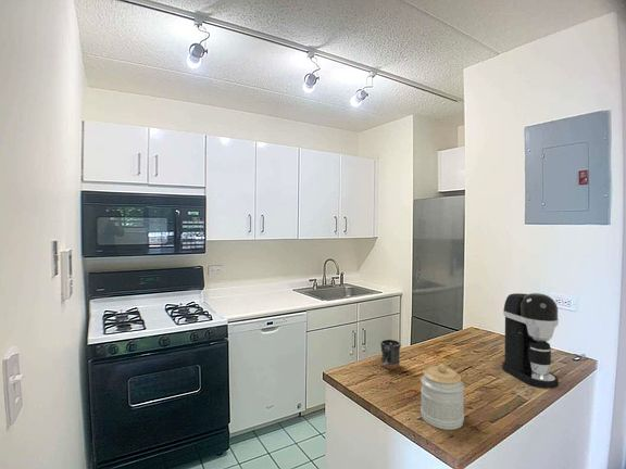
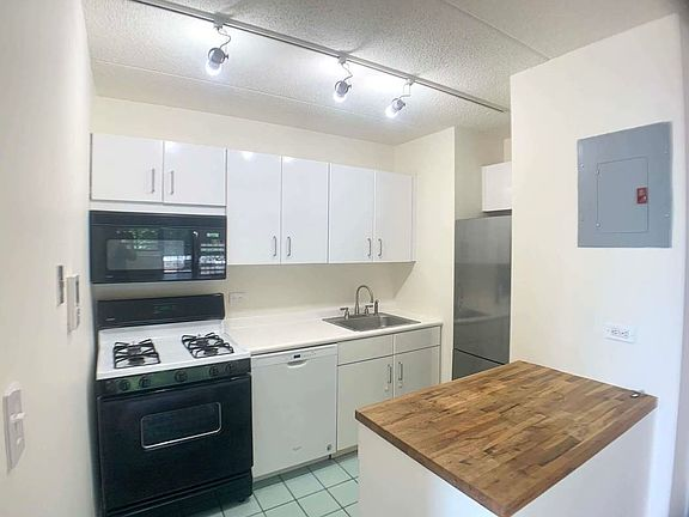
- jar (441, 391)
- mug (388, 354)
- coffee maker (528, 333)
